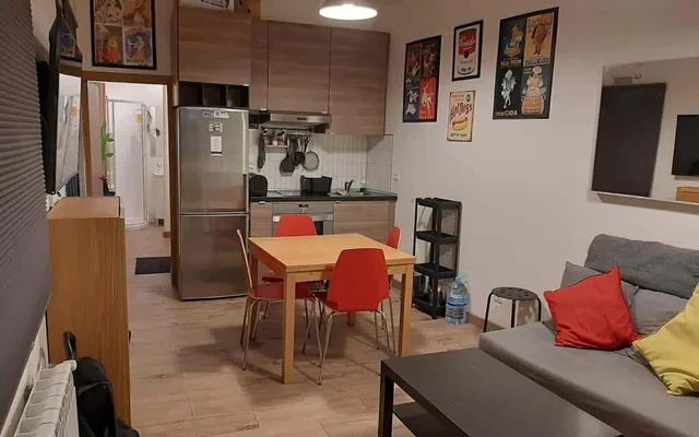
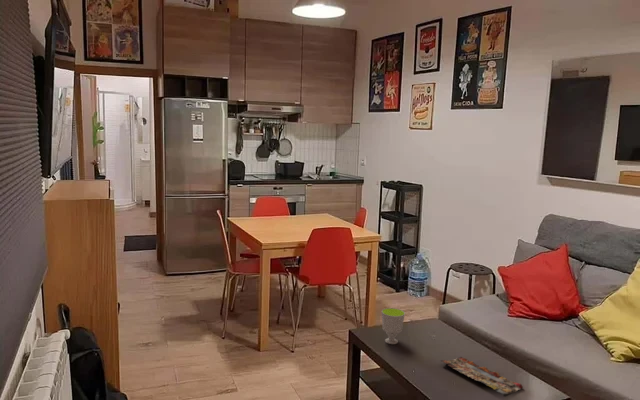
+ cup (392, 326)
+ magazine (480, 373)
